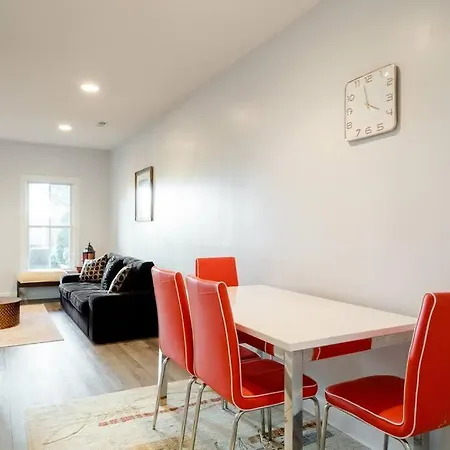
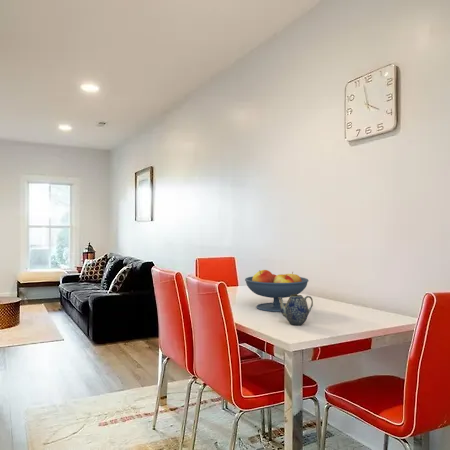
+ fruit bowl (276, 288)
+ teapot (295, 308)
